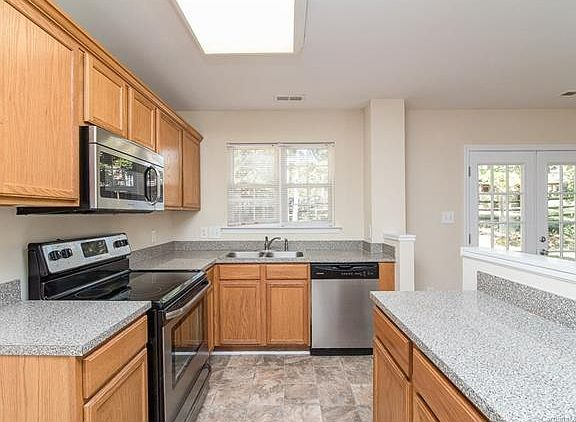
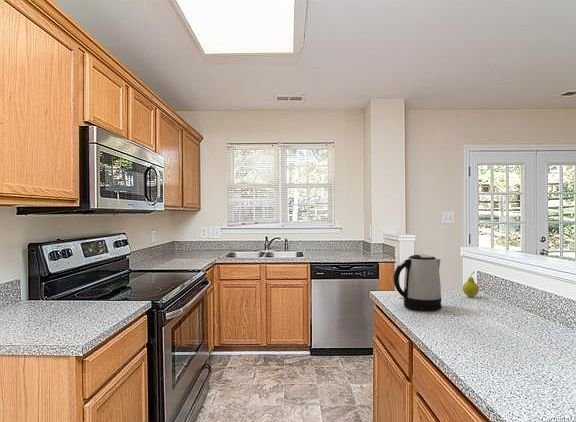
+ kettle (417, 280)
+ fruit (470, 283)
